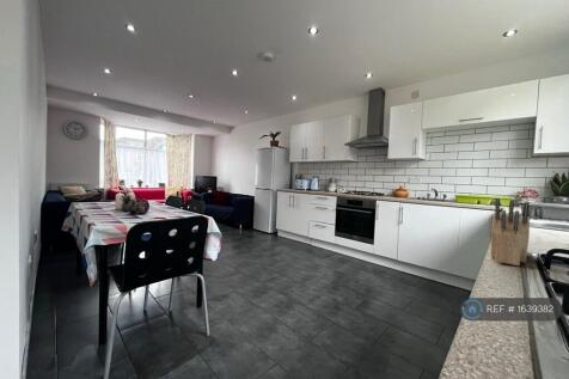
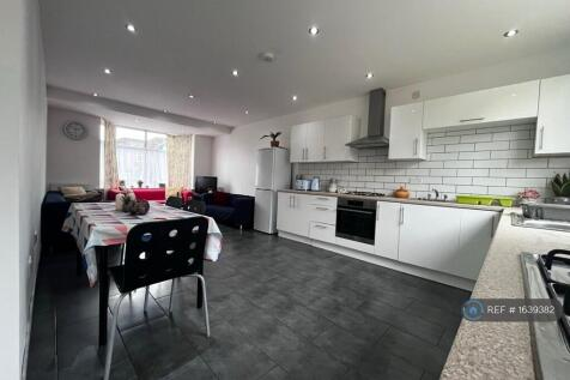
- knife block (509, 230)
